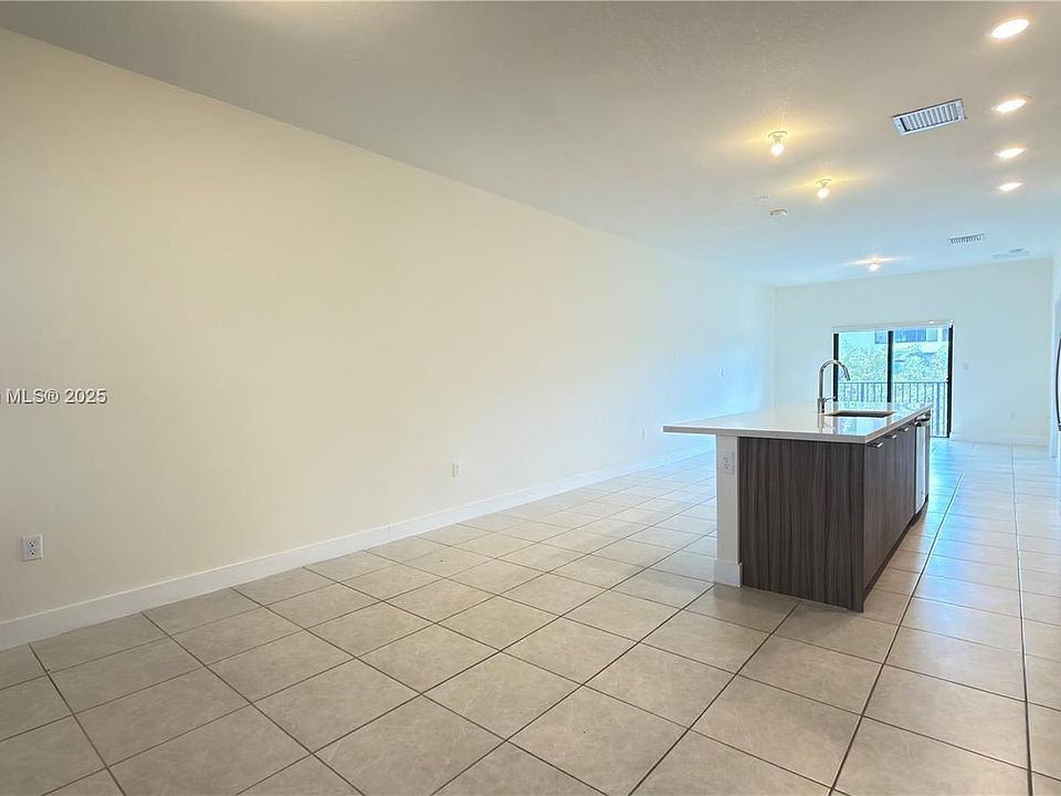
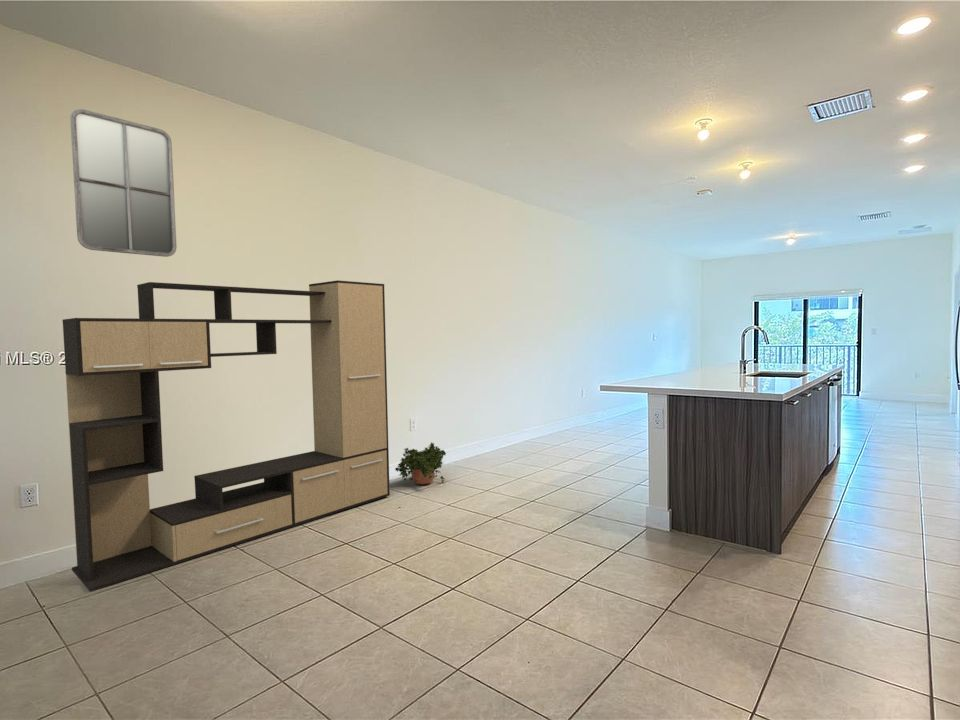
+ potted plant (421, 464)
+ home mirror (126, 187)
+ media console (255, 354)
